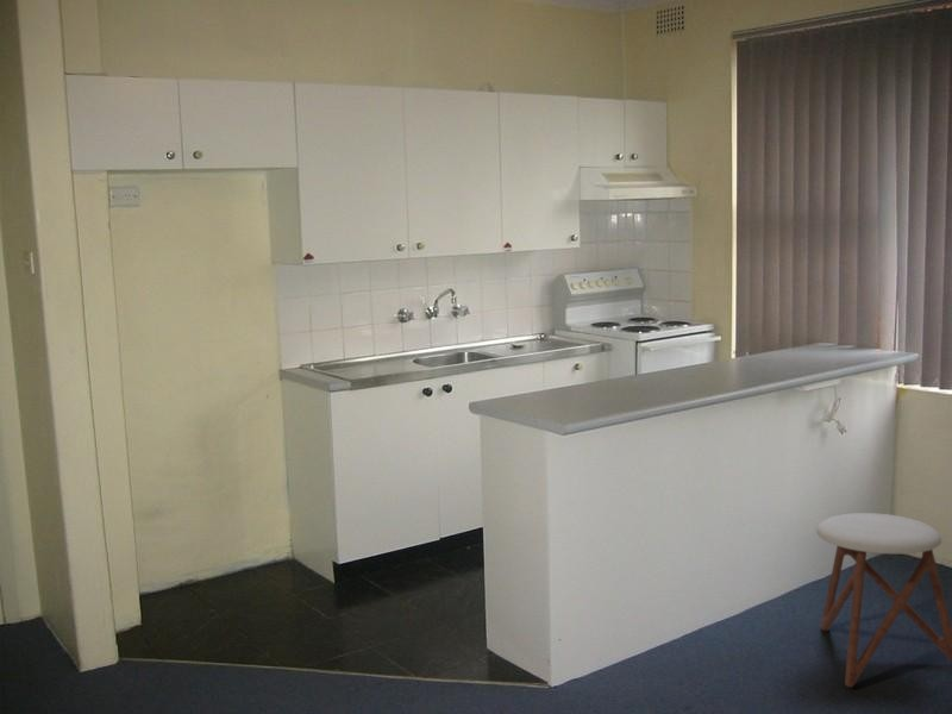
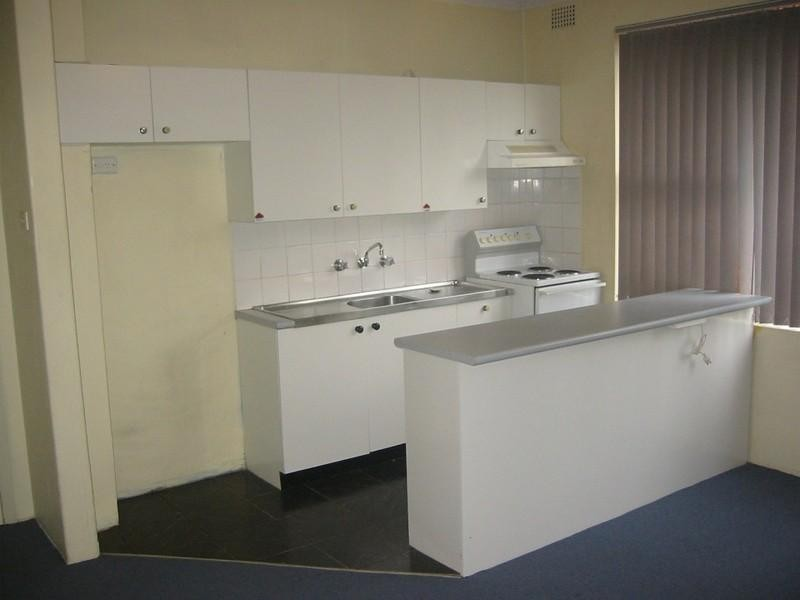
- stool (862, 595)
